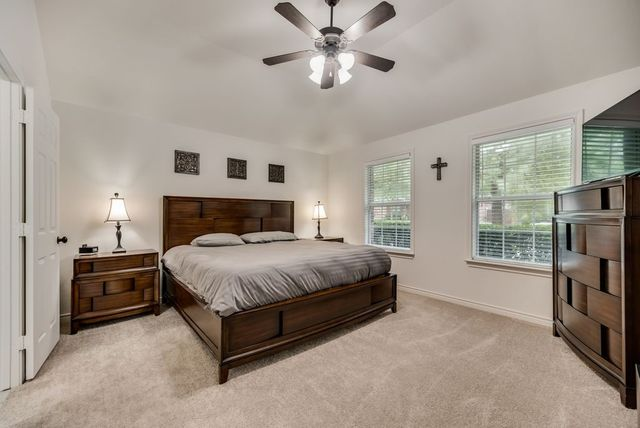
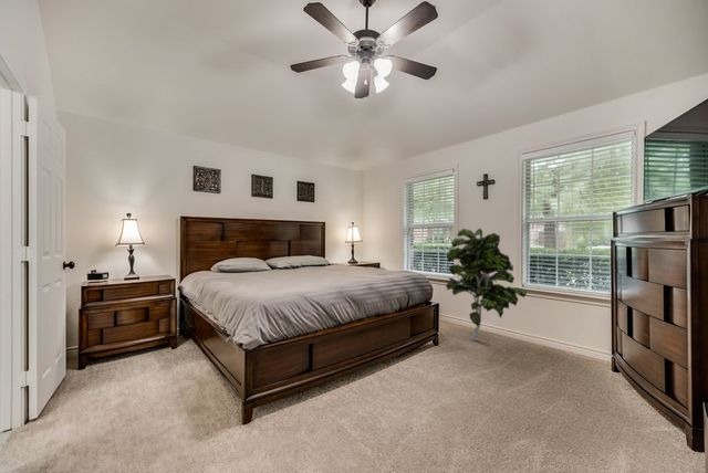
+ indoor plant (482, 284)
